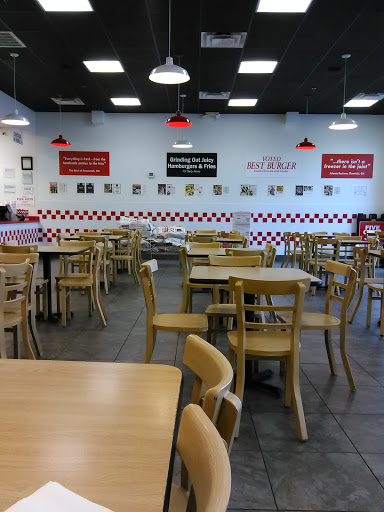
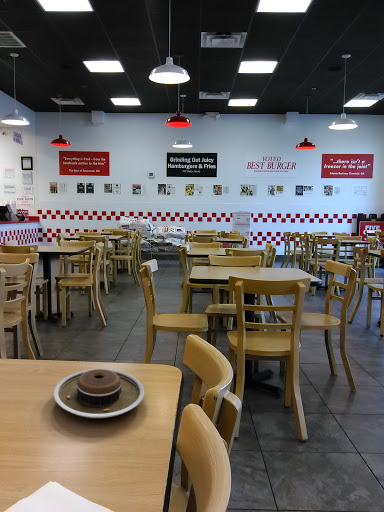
+ plate (99, 387)
